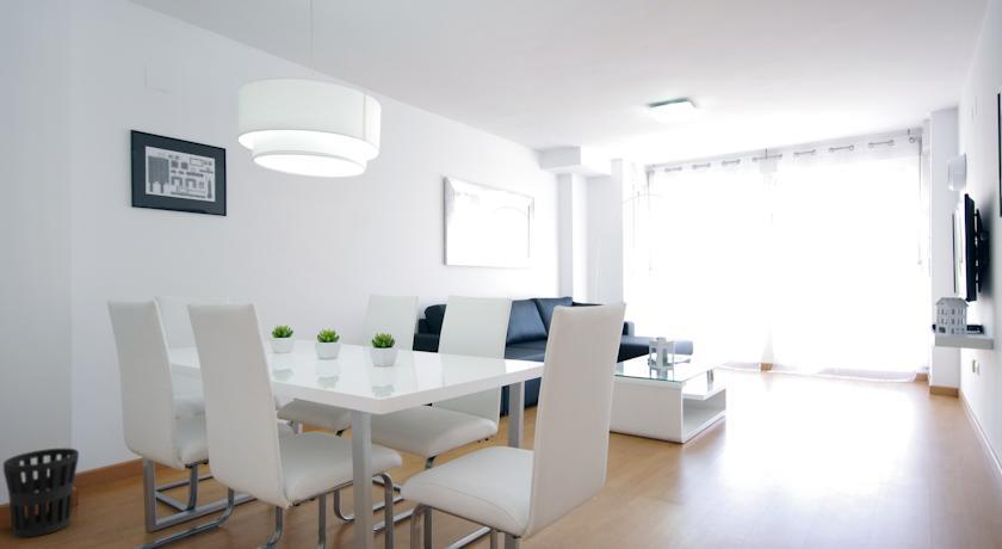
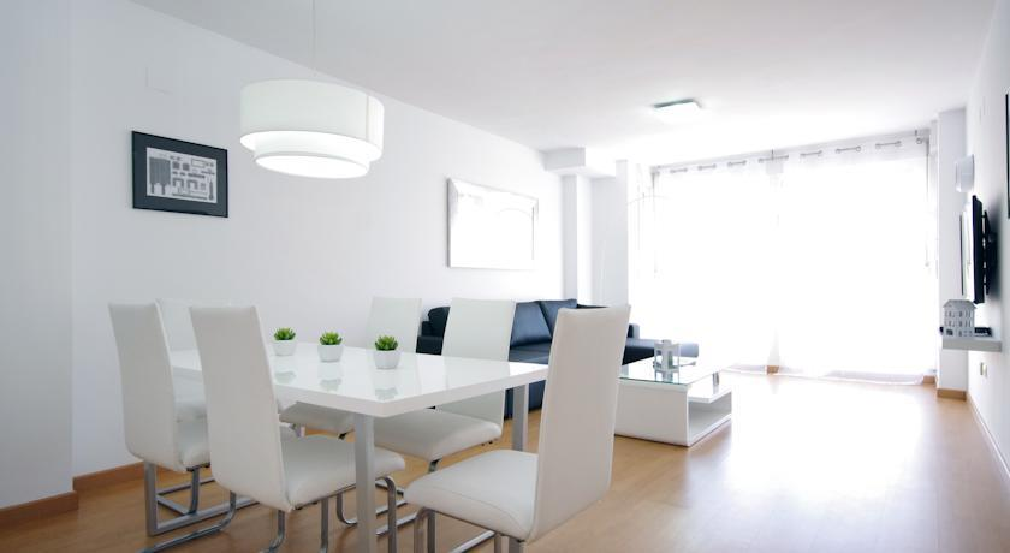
- wastebasket (42, 492)
